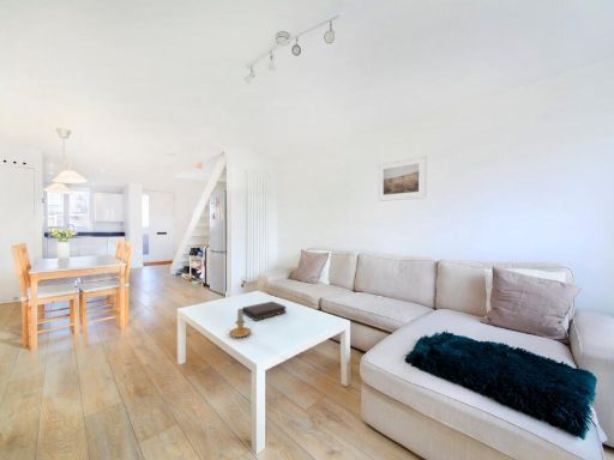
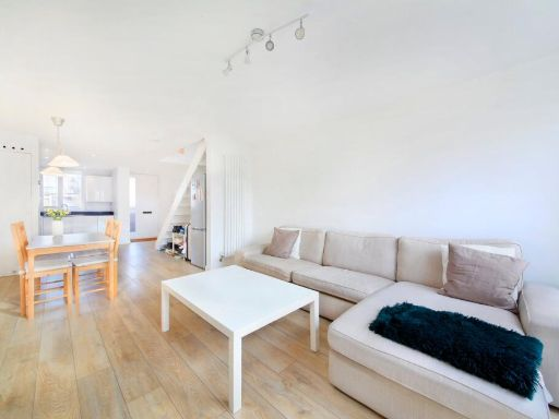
- book (264, 309)
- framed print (399, 180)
- candle (237, 321)
